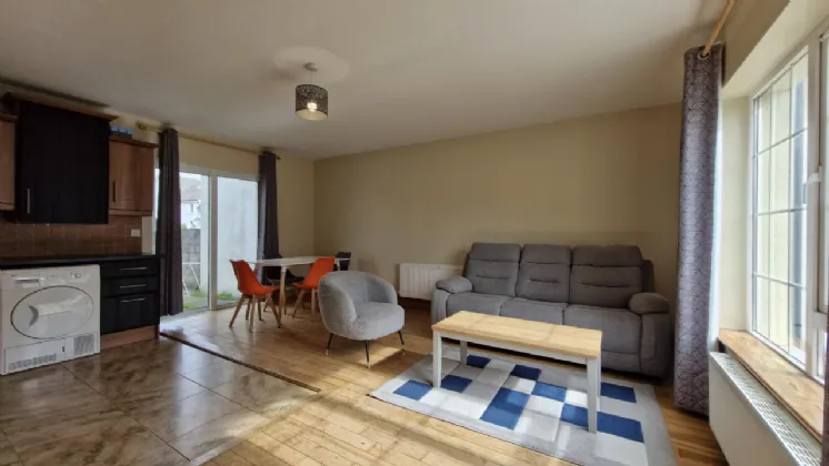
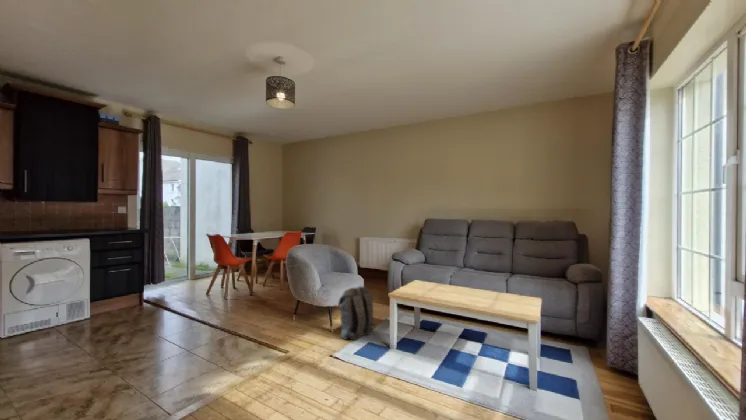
+ backpack (357, 310)
